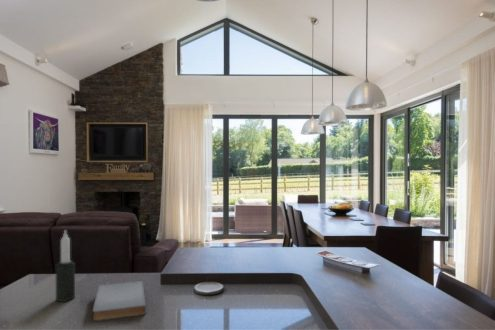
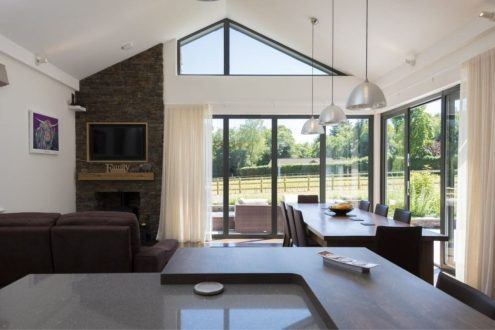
- candle (65, 264)
- book (120, 298)
